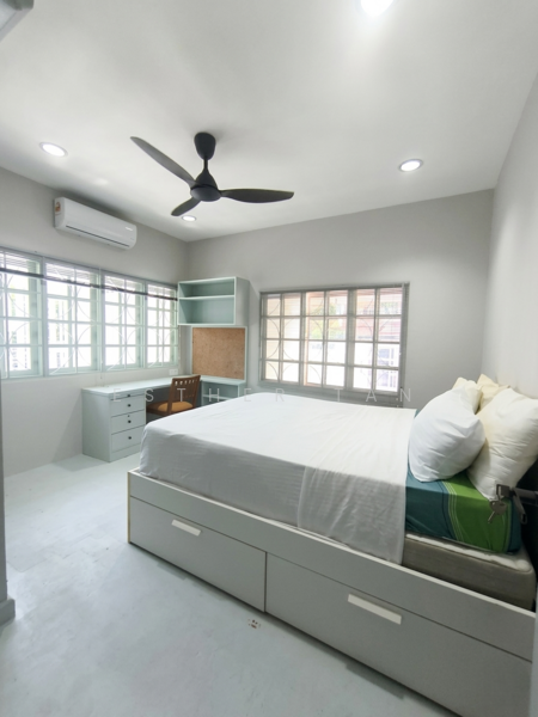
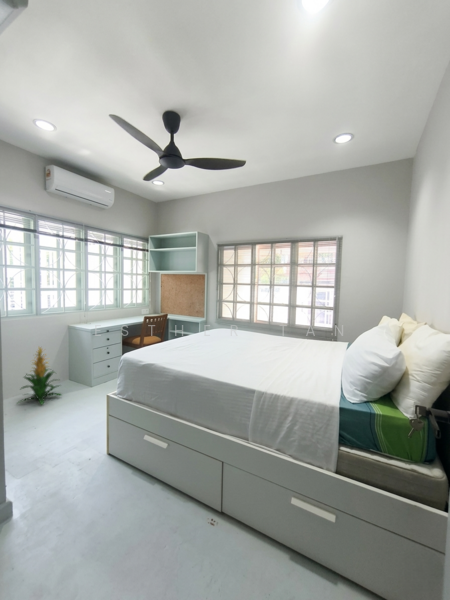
+ indoor plant (39, 372)
